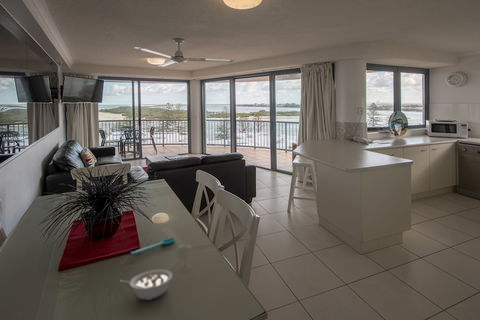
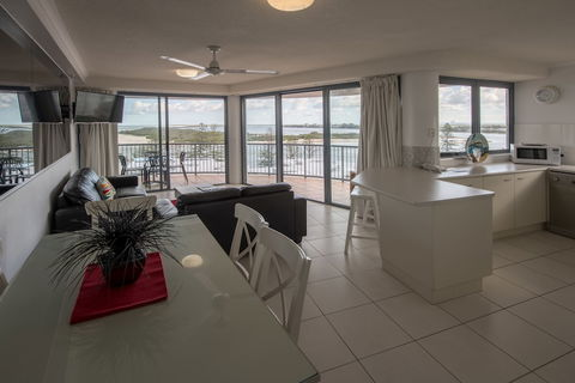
- legume (150, 284)
- spoon (154, 245)
